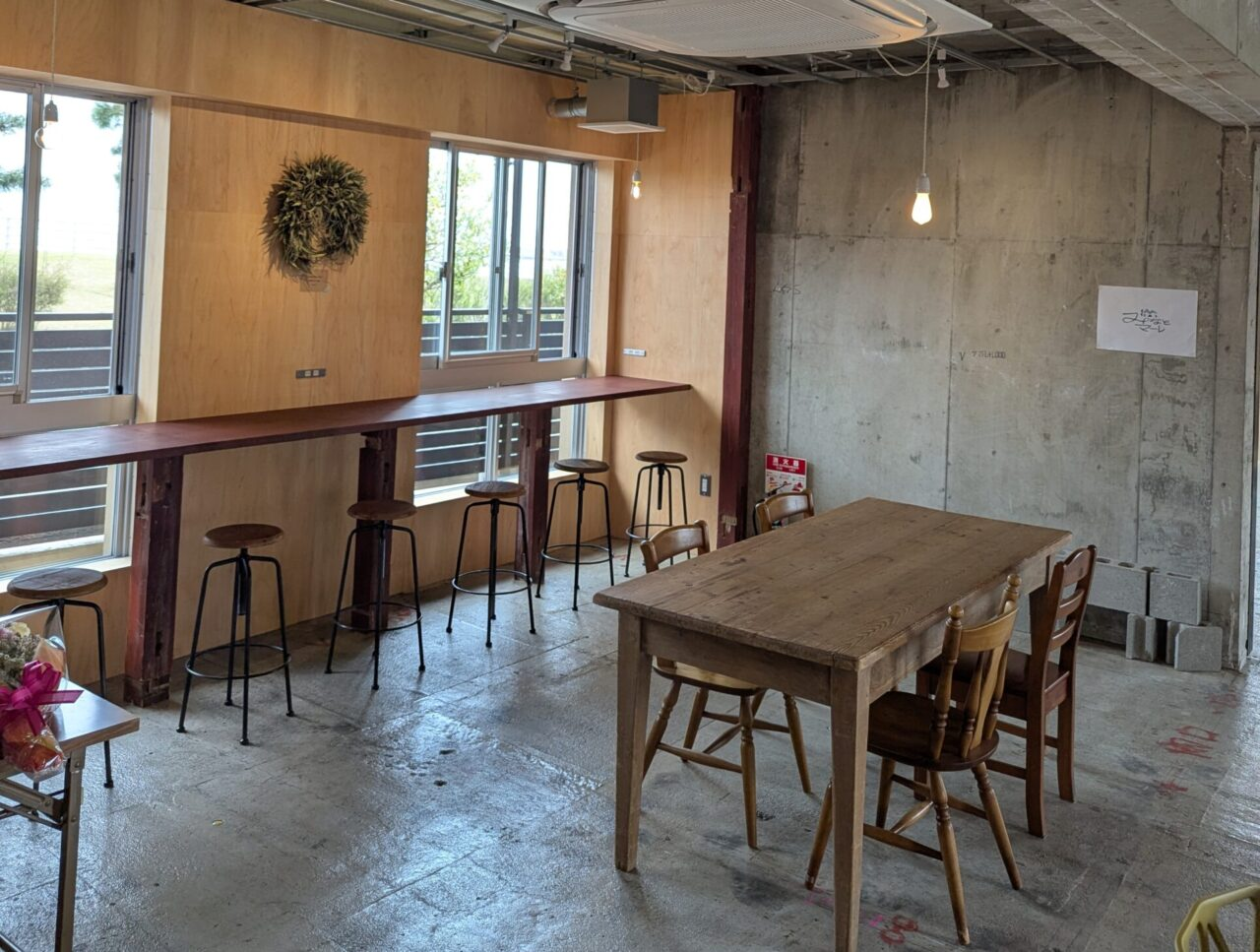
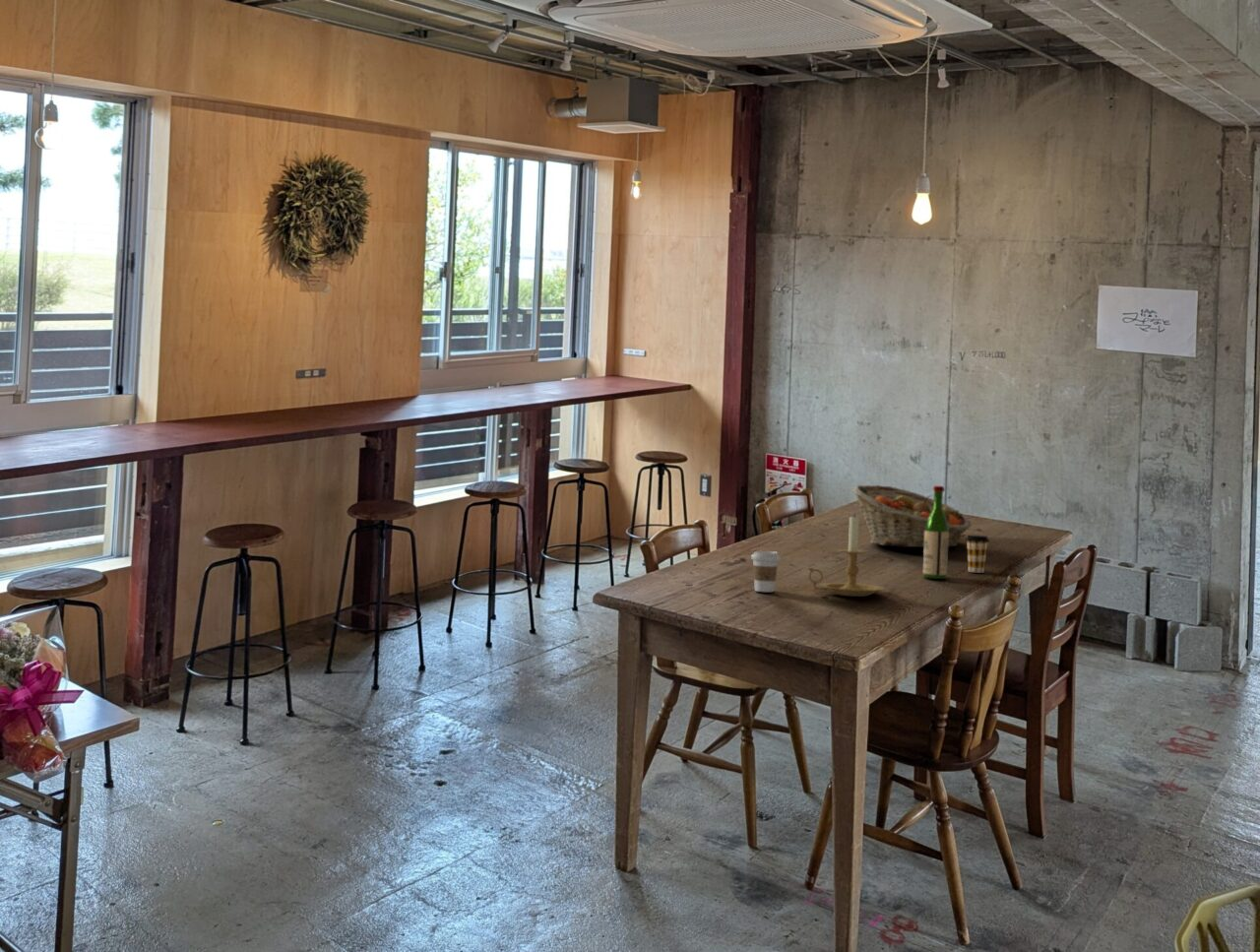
+ wine bottle (936, 532)
+ candle holder (852, 553)
+ coffee cup (765, 571)
+ coffee cup (976, 553)
+ fruit basket (910, 516)
